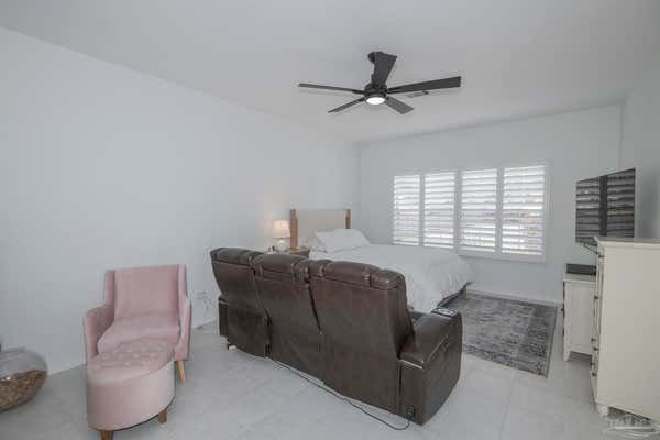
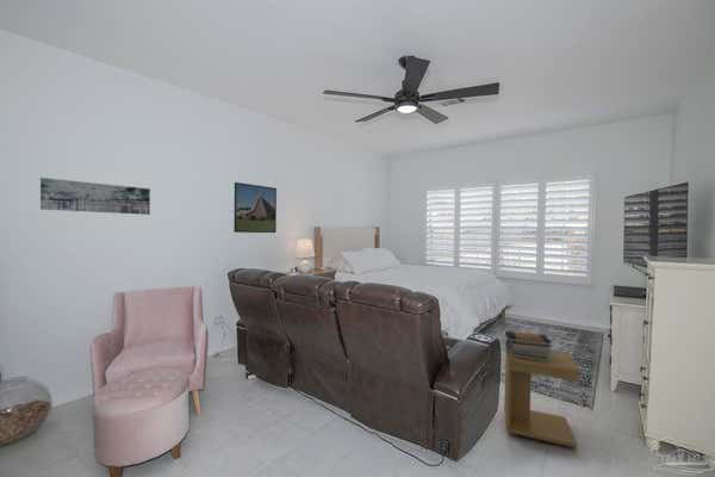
+ book stack (527, 345)
+ side table (529, 391)
+ wall art (100, 198)
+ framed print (256, 209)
